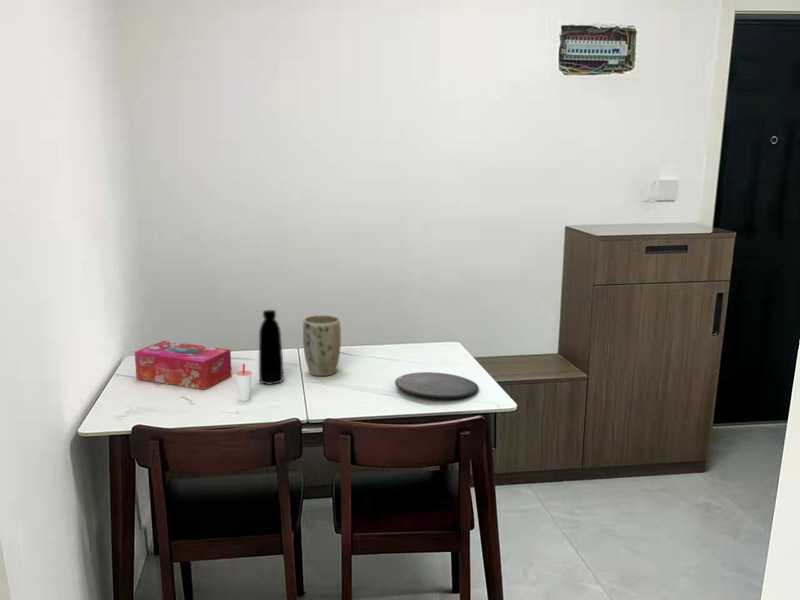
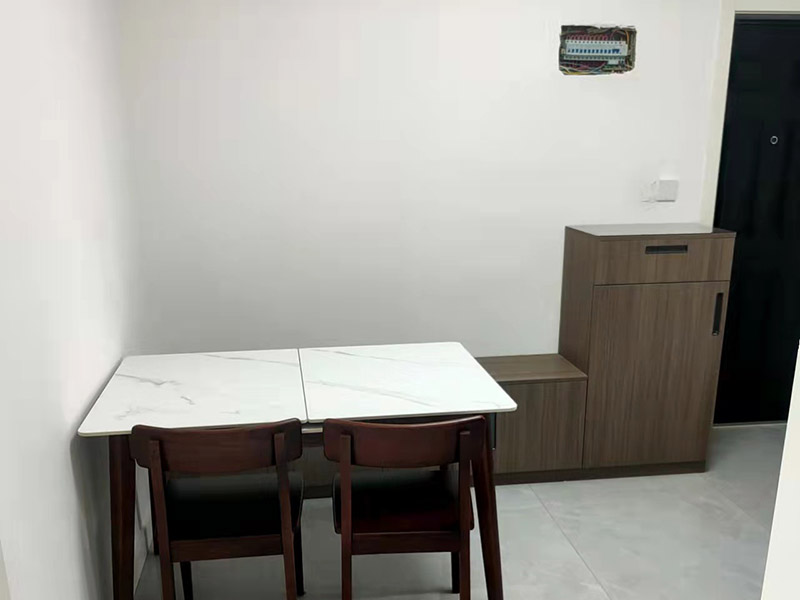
- tissue box (183, 364)
- plate (436, 384)
- bottle (270, 346)
- cup (243, 381)
- plant pot (322, 345)
